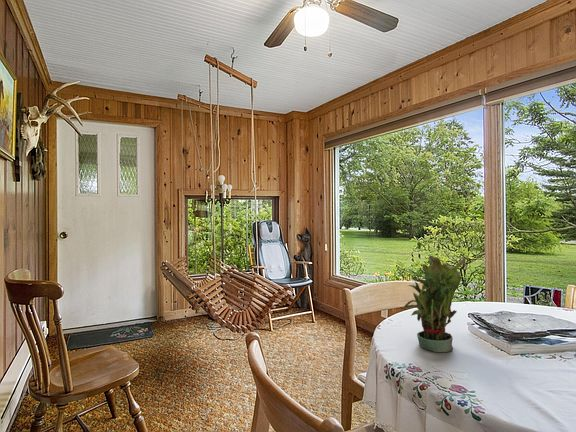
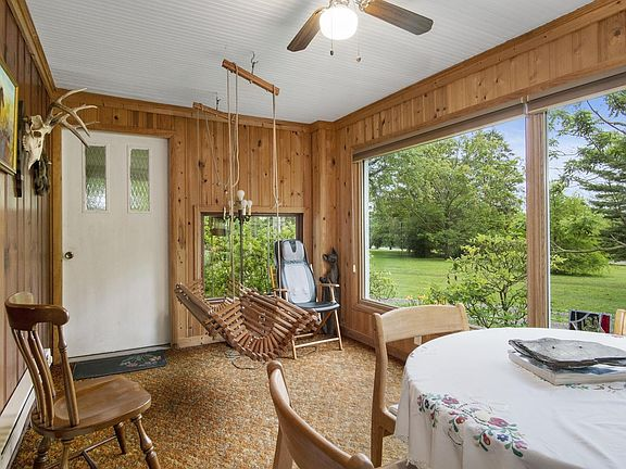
- potted plant (431, 300)
